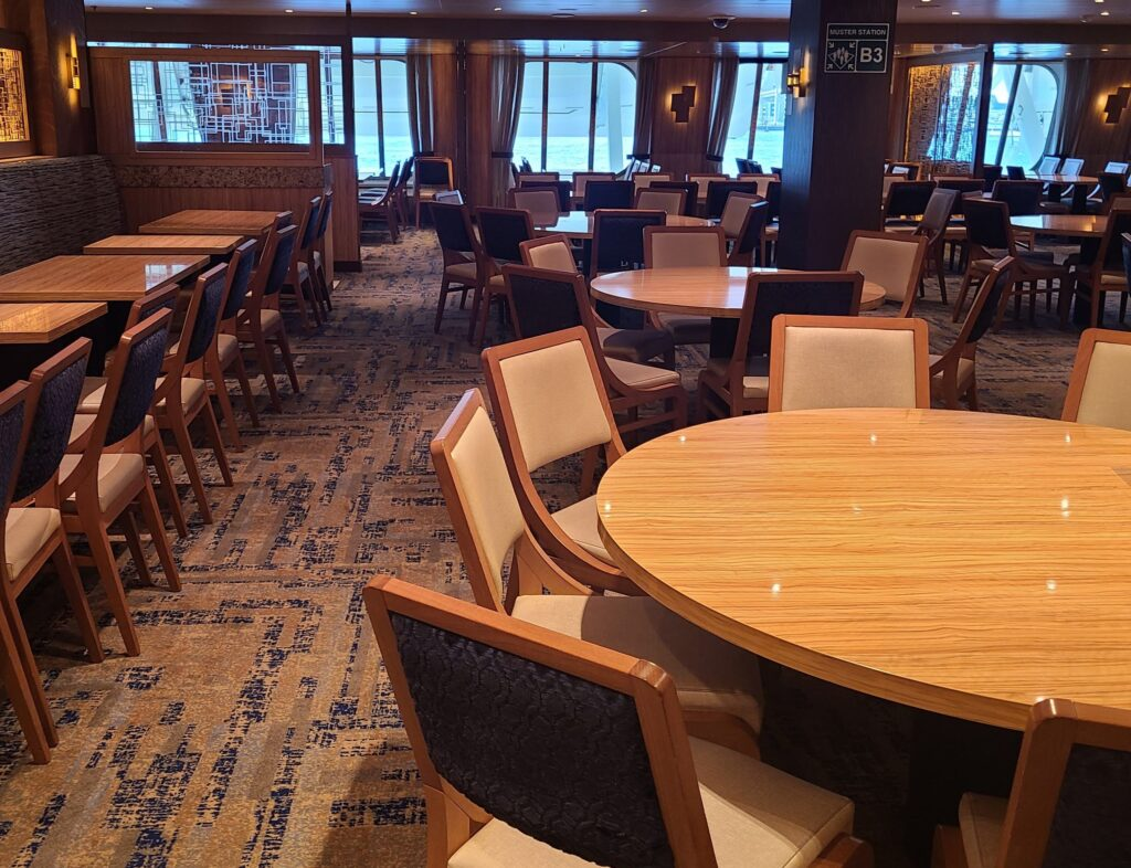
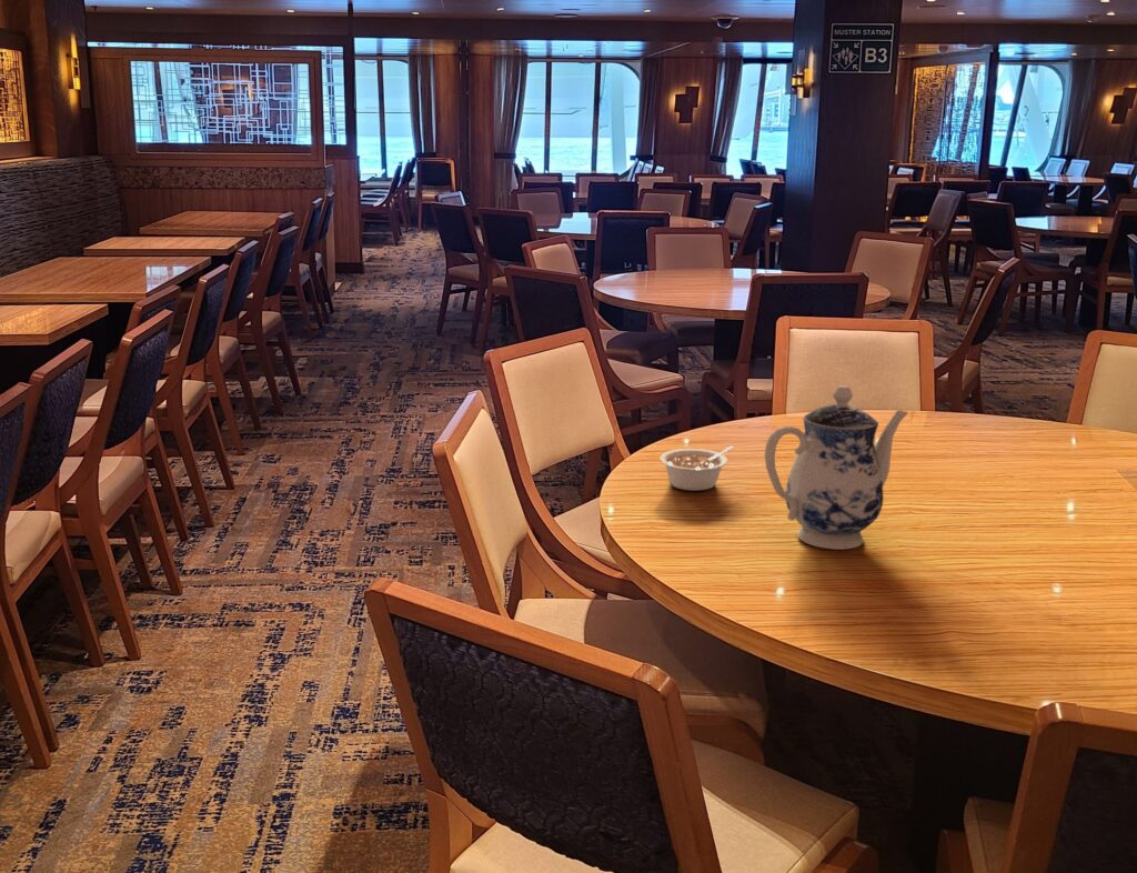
+ legume (694, 468)
+ teapot (836, 463)
